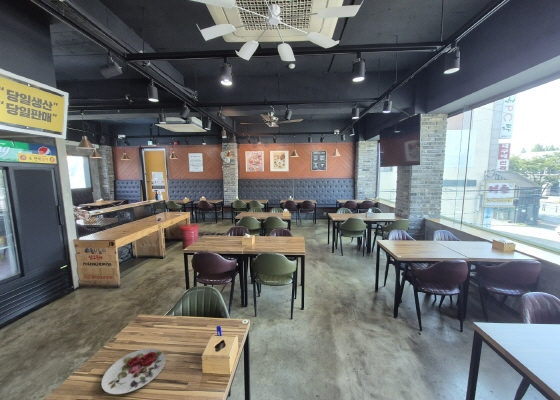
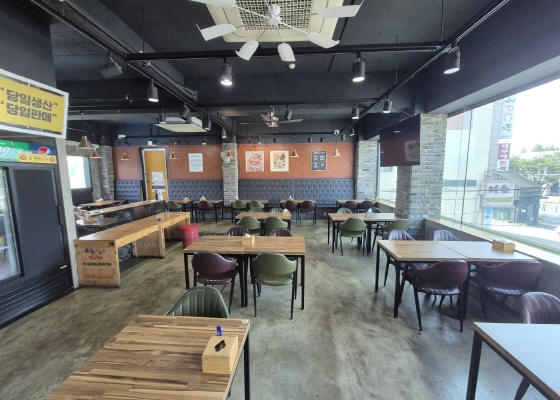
- plate (135, 368)
